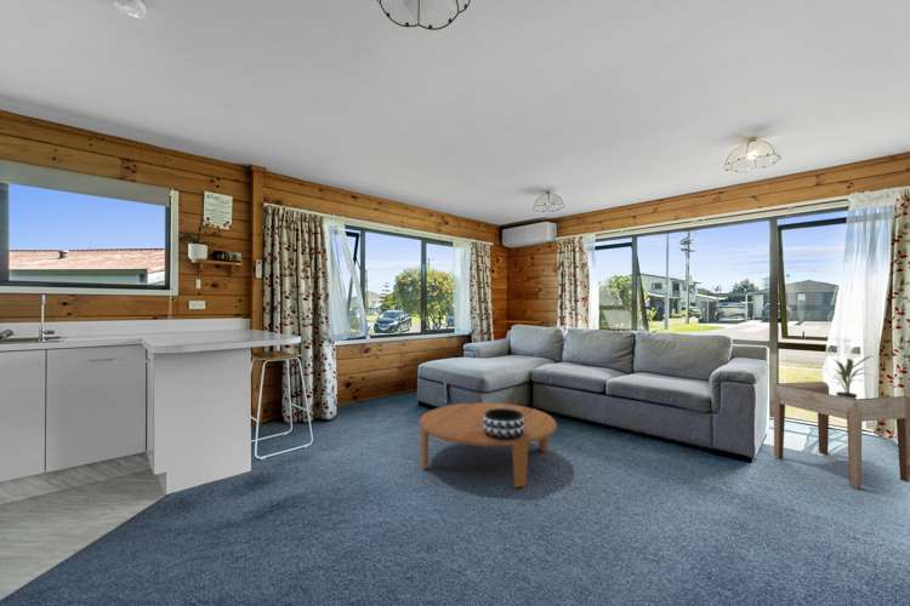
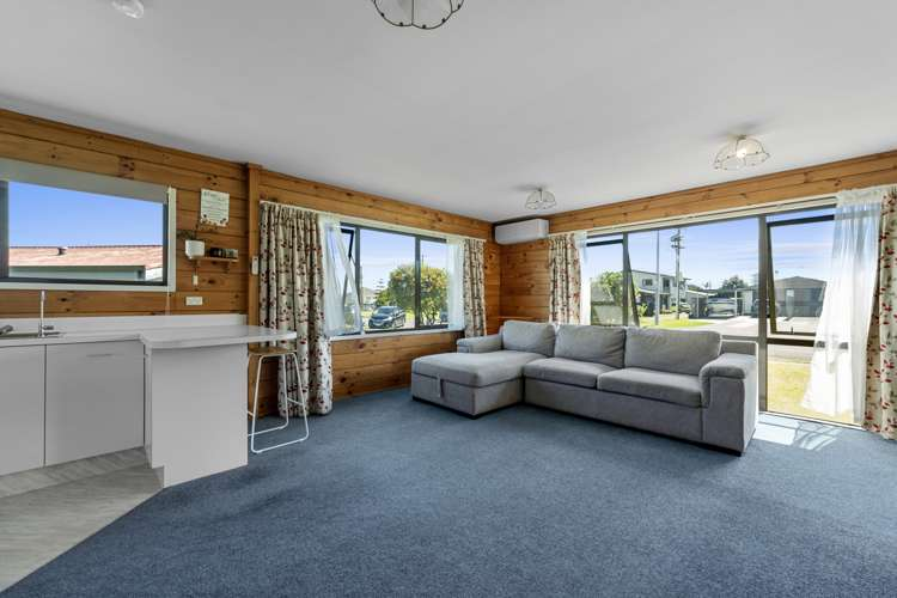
- side table (827, 428)
- potted plant (847, 381)
- coffee table (487, 438)
- decorative bowl (504, 423)
